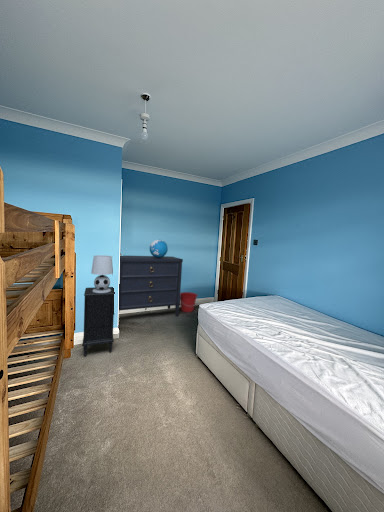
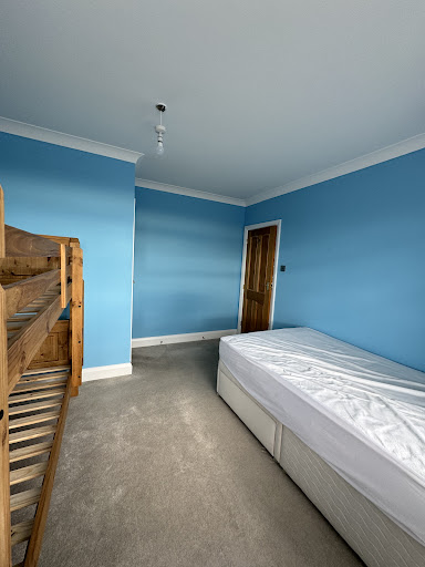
- dresser (147, 286)
- table lamp (102, 273)
- bucket (187, 302)
- nightstand (98, 319)
- globe (158, 248)
